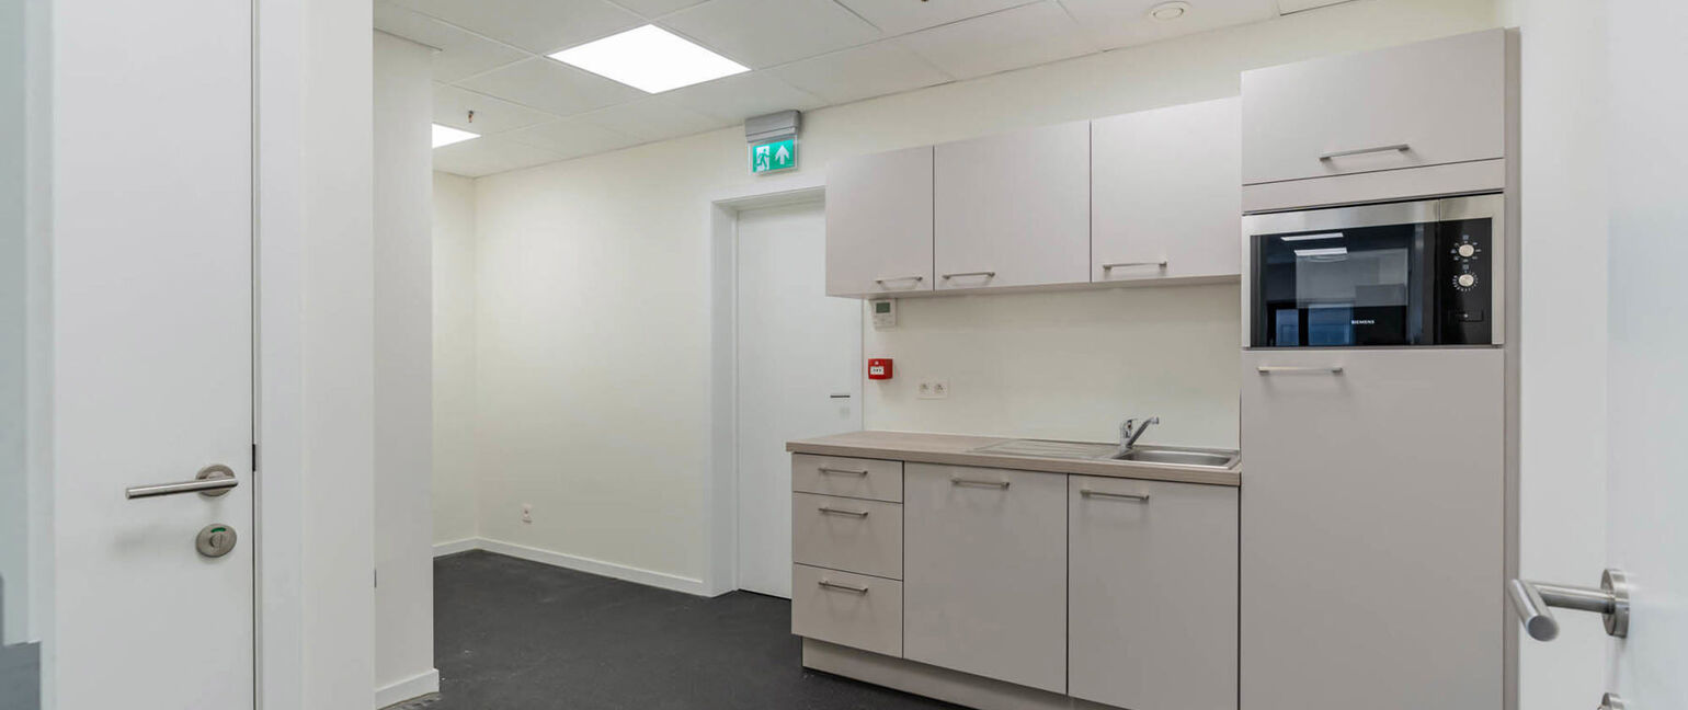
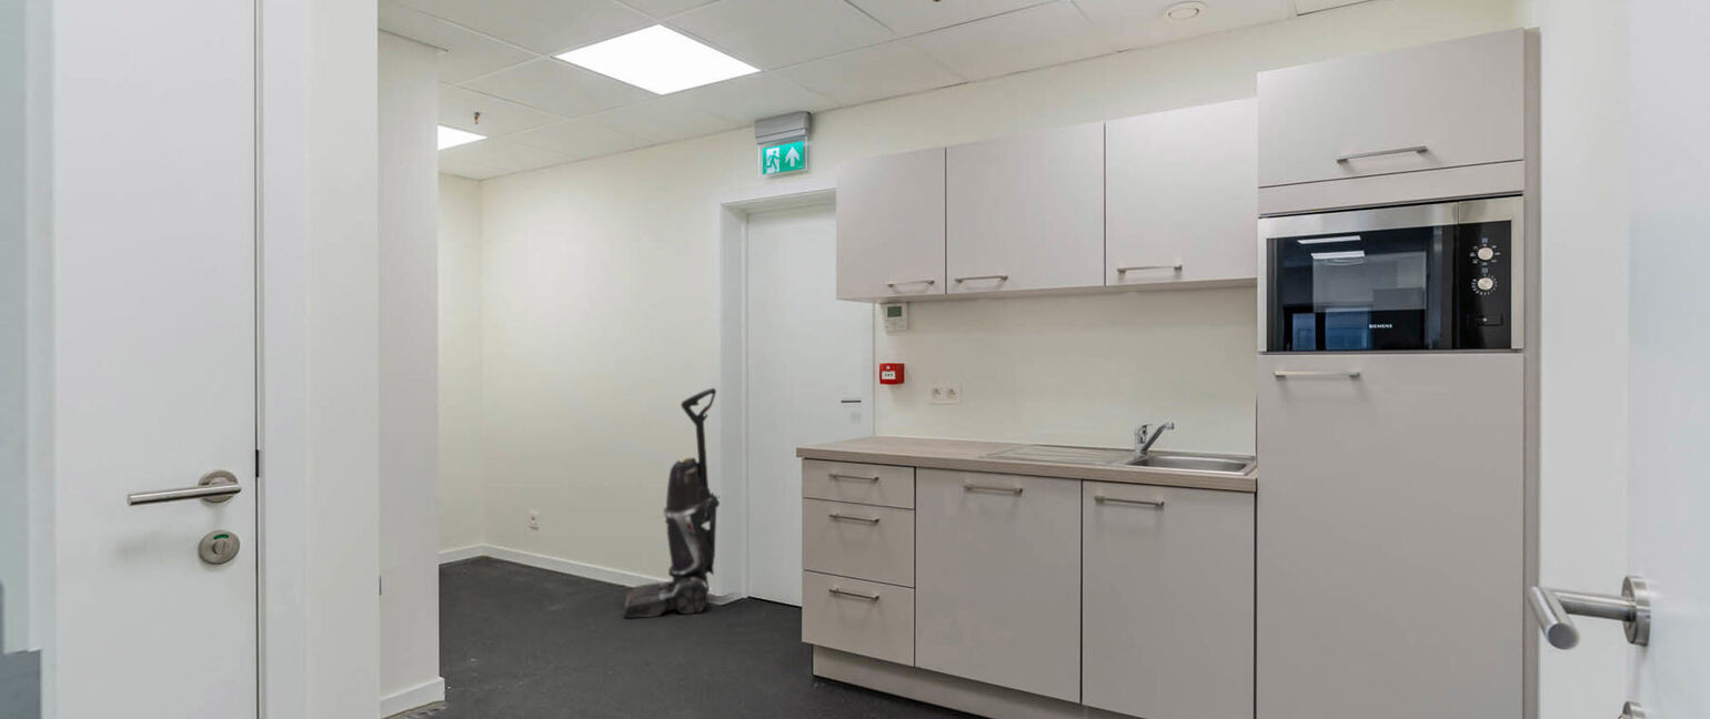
+ vacuum cleaner (666, 497)
